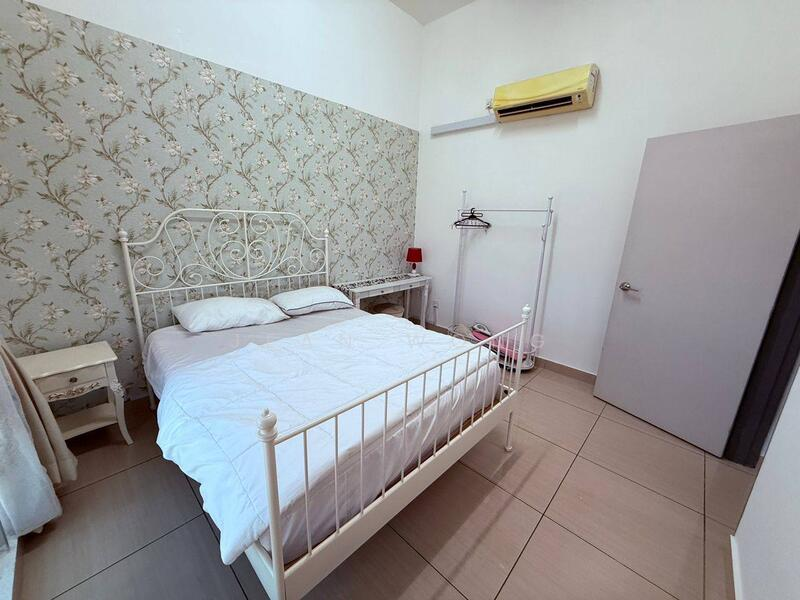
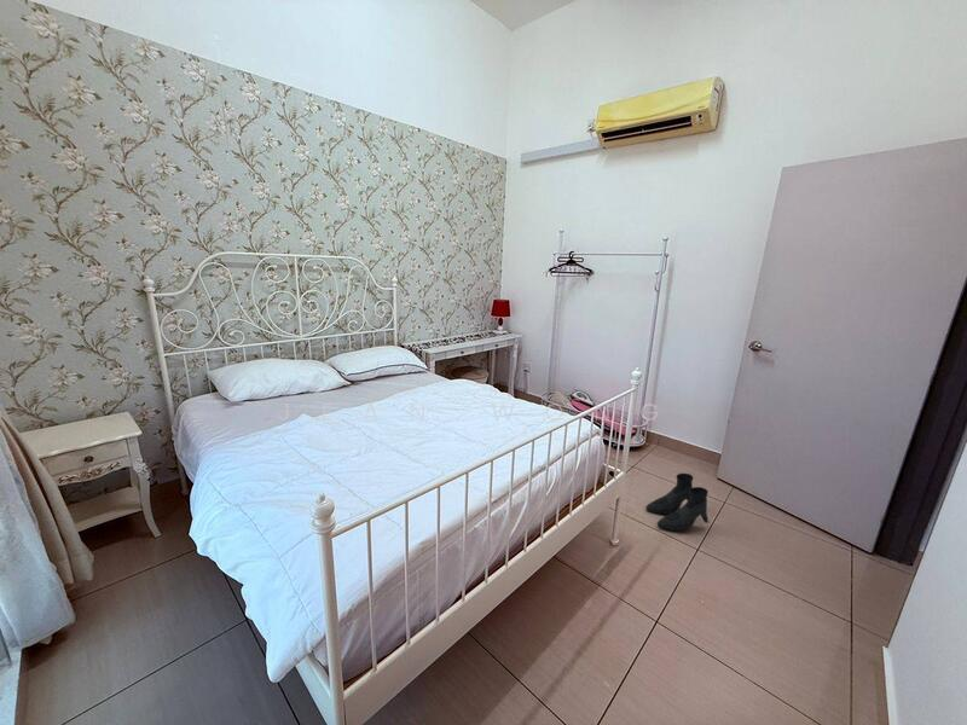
+ boots (678, 499)
